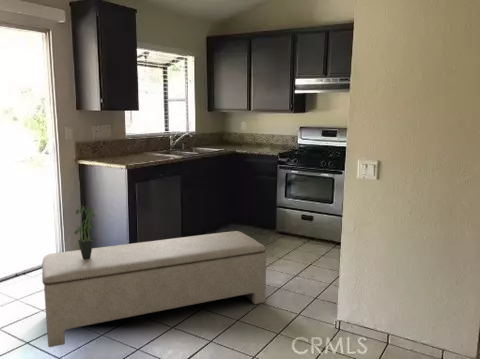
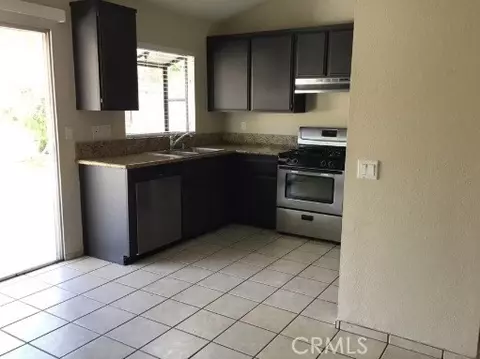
- bench (159, 278)
- potted plant (87, 231)
